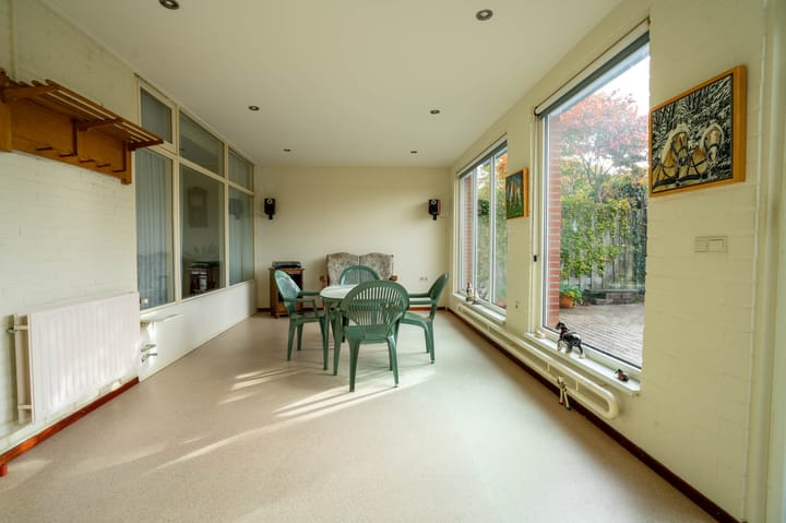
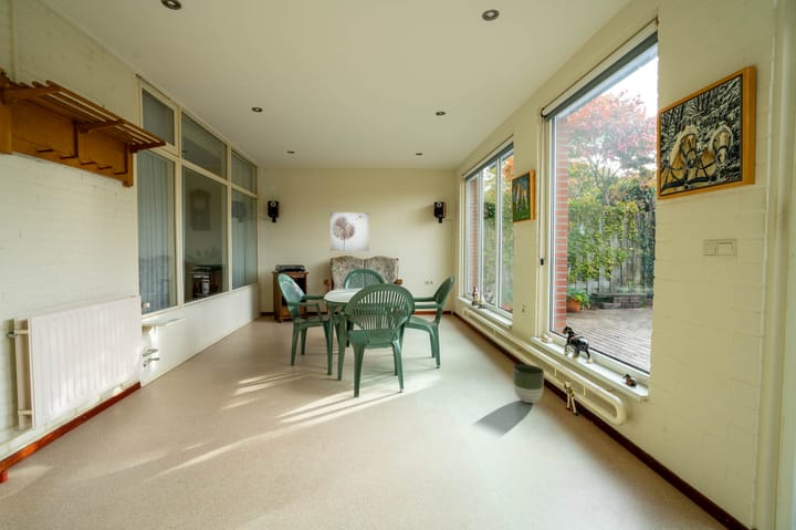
+ planter (527, 384)
+ wall art (349, 231)
